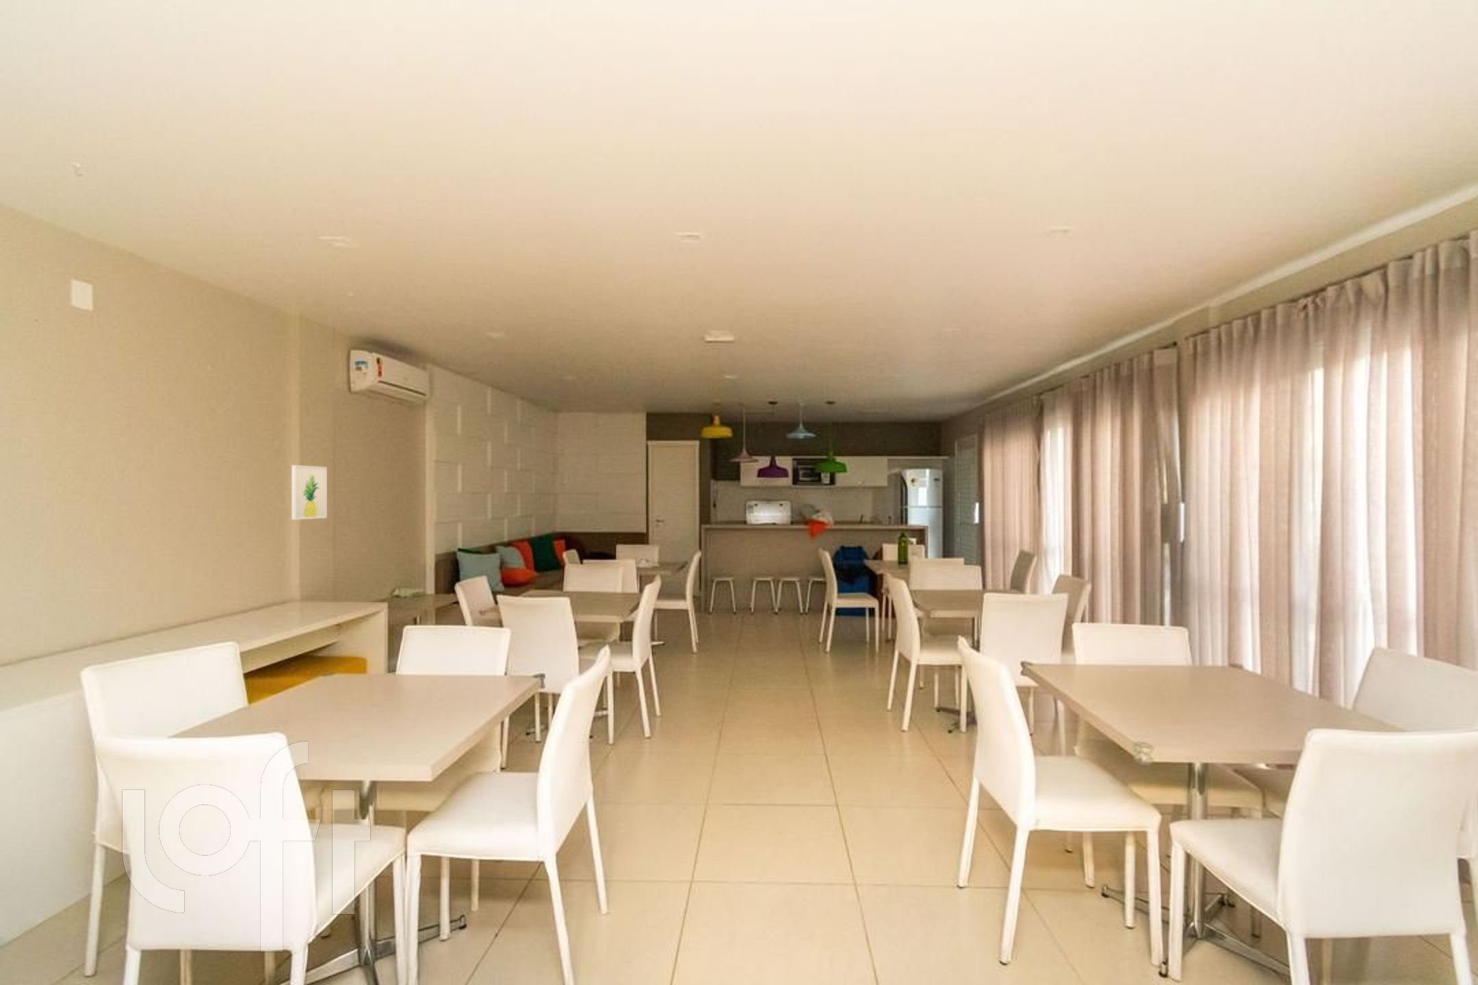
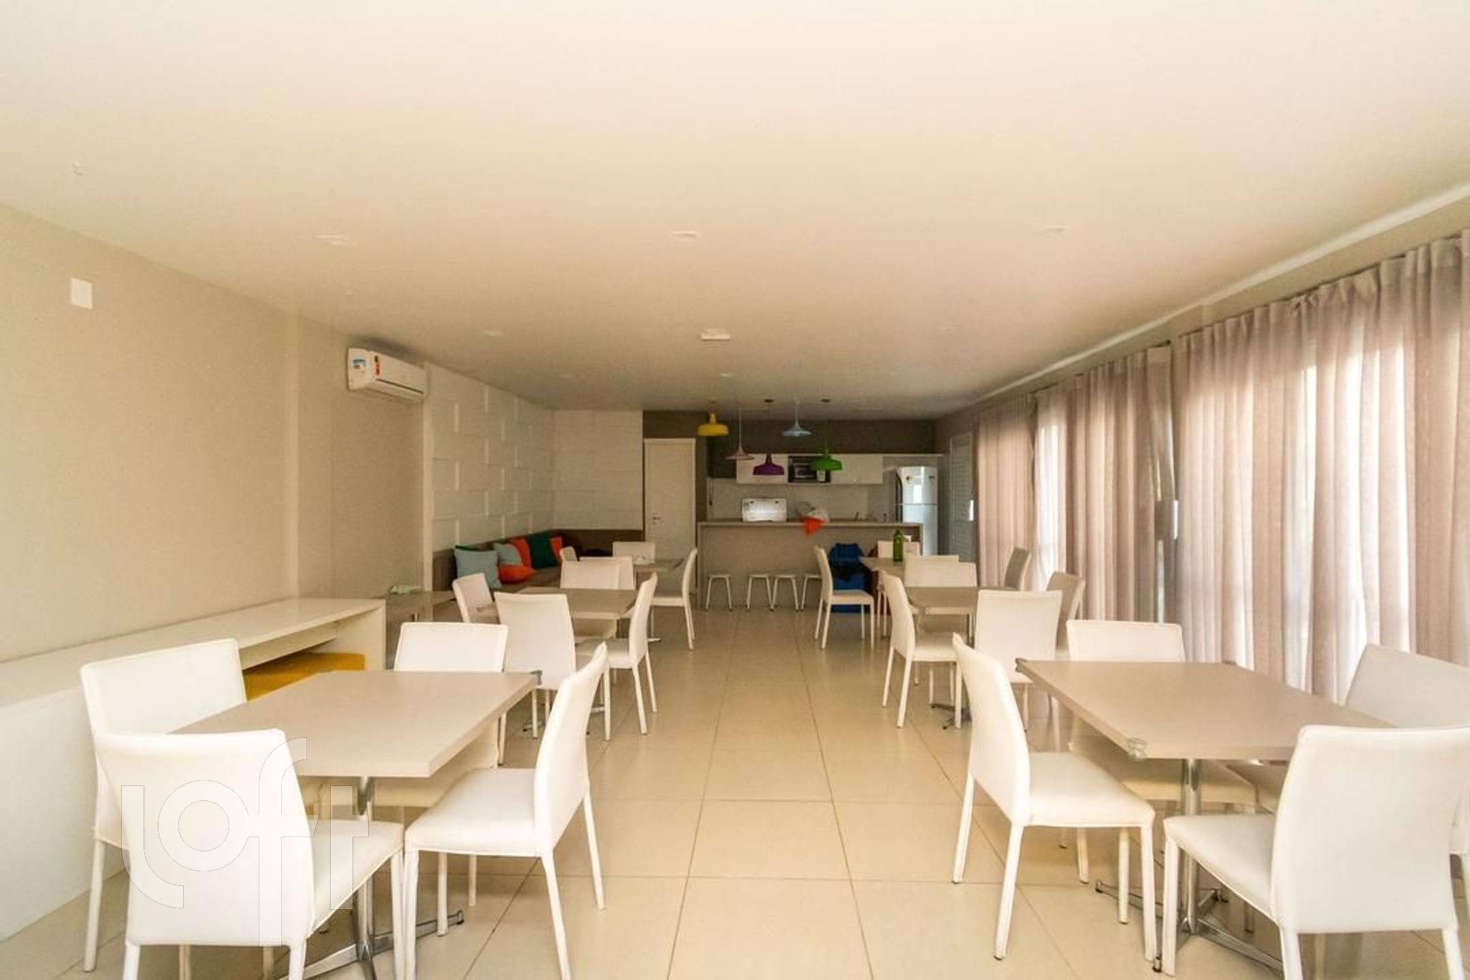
- wall art (309, 491)
